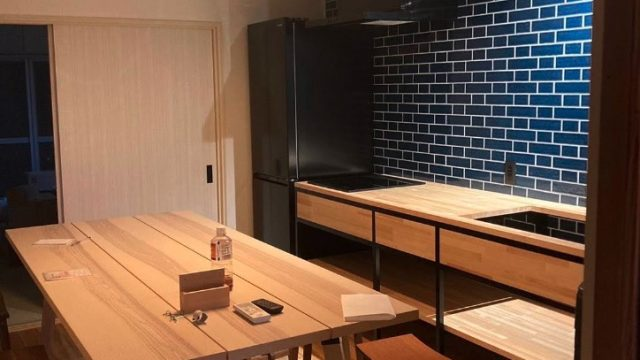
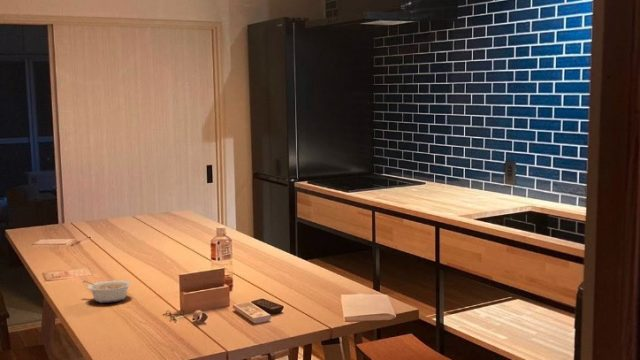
+ legume (108, 290)
